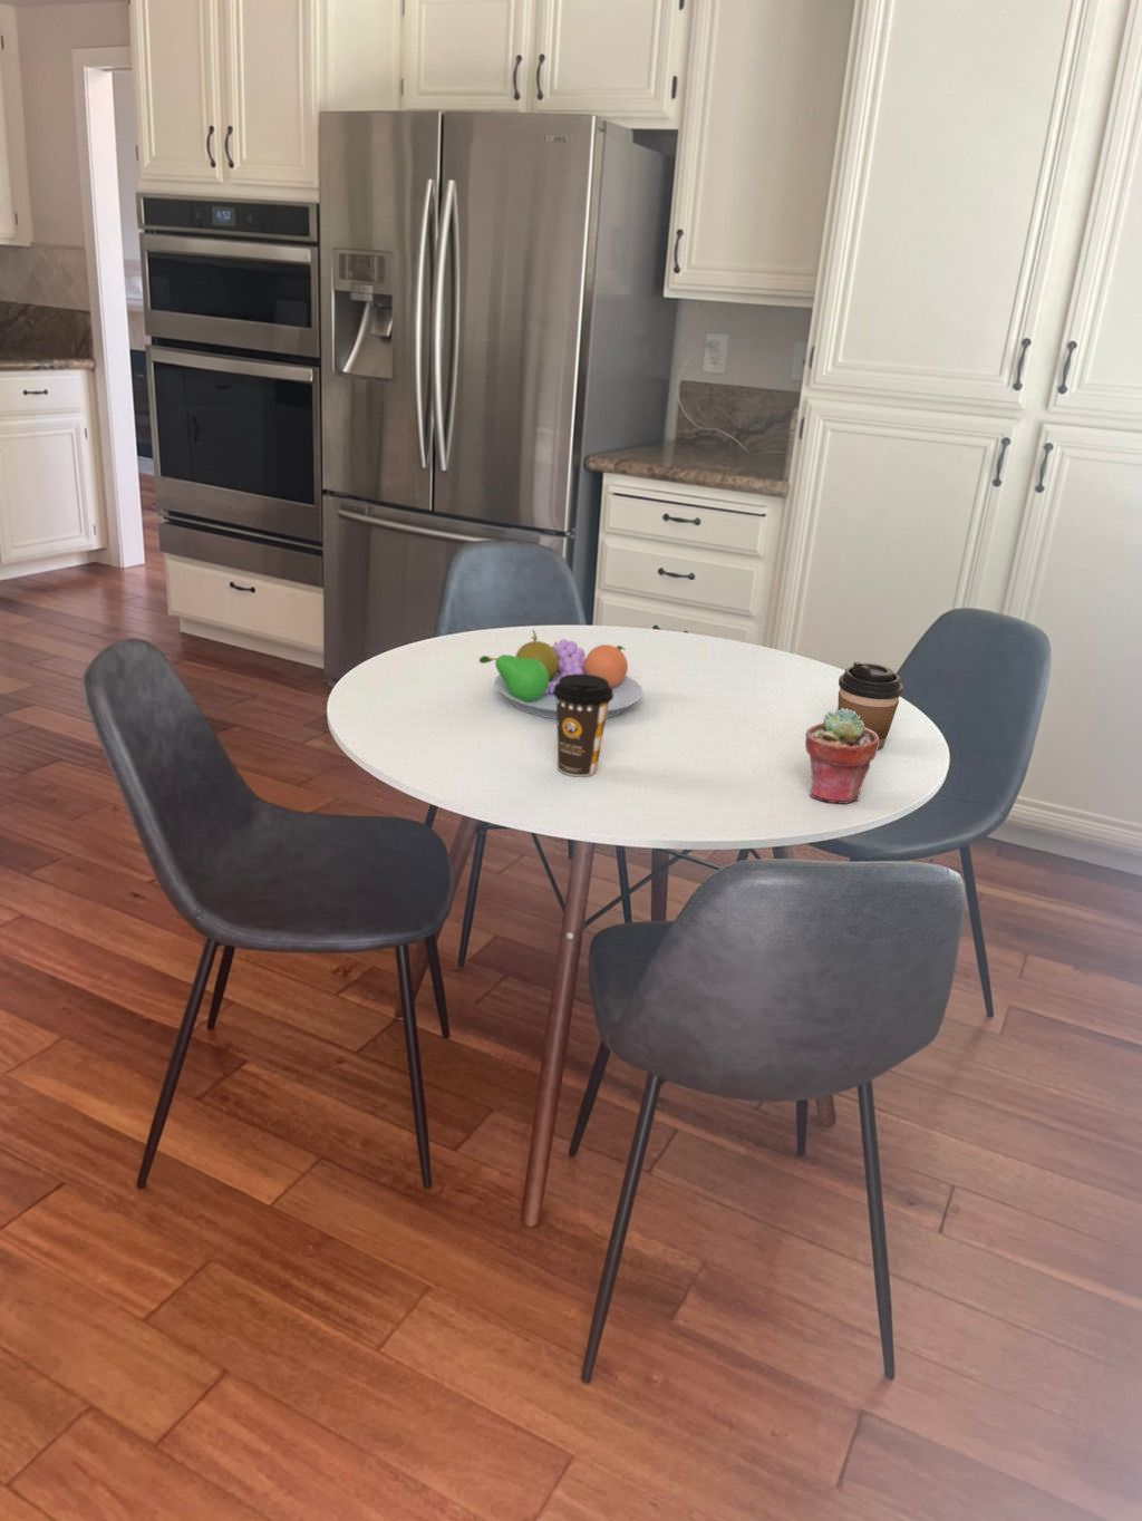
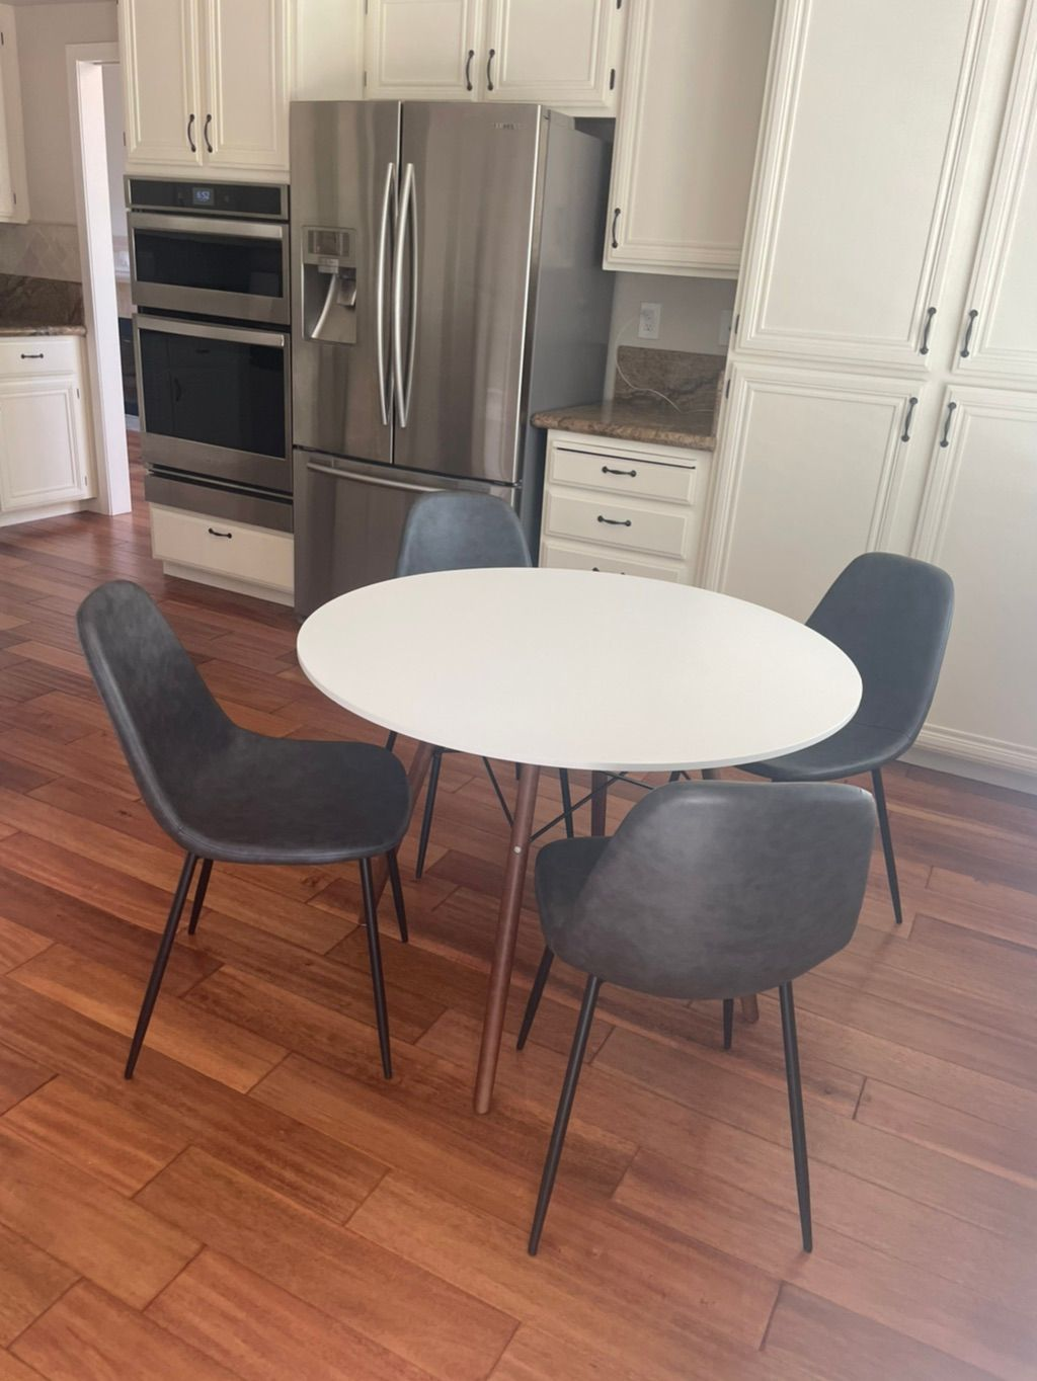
- coffee cup (866, 703)
- potted succulent (840, 752)
- fruit bowl (563, 672)
- coffee cup (579, 726)
